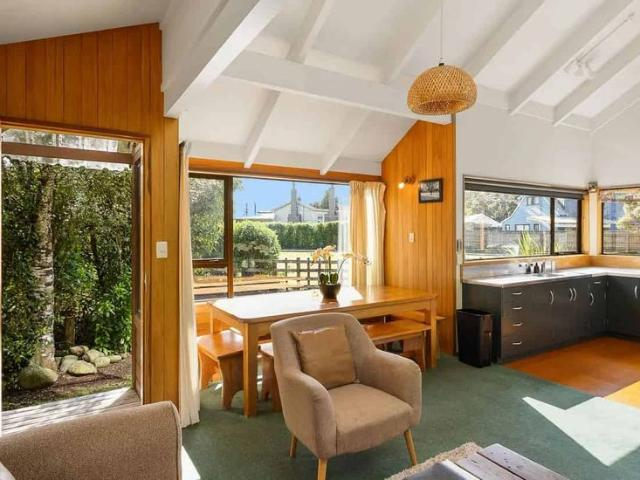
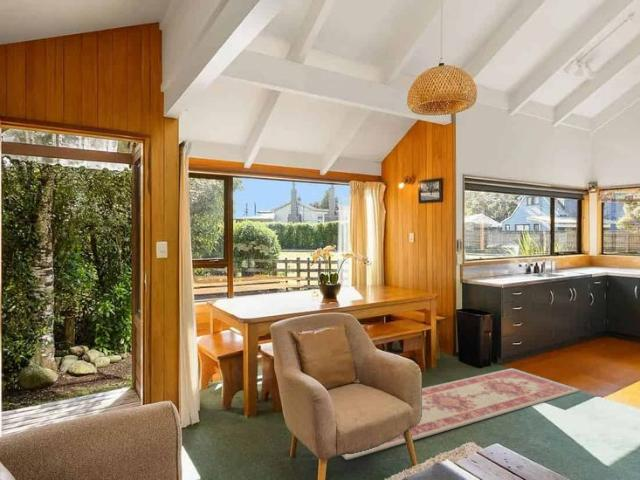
+ rug (450, 402)
